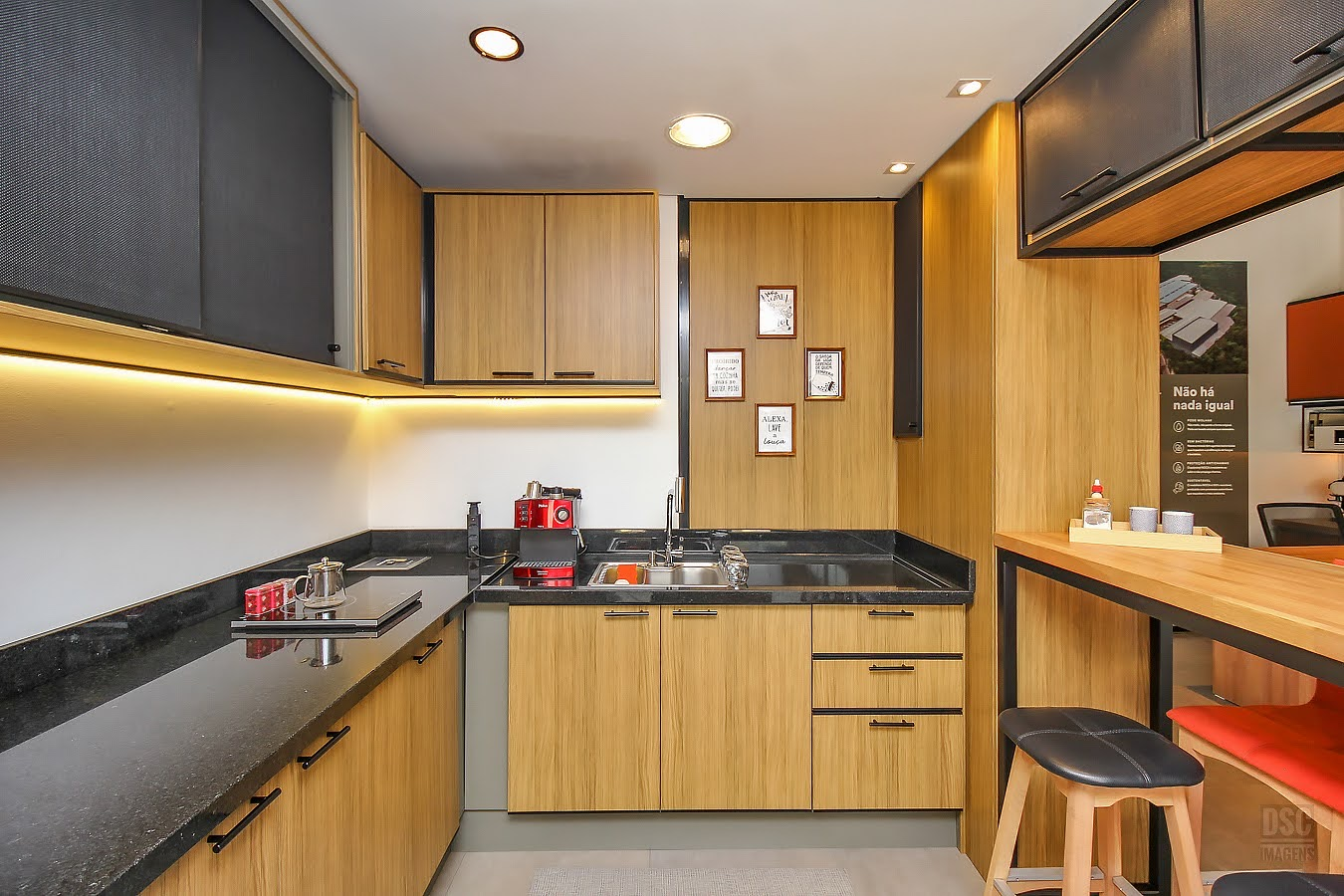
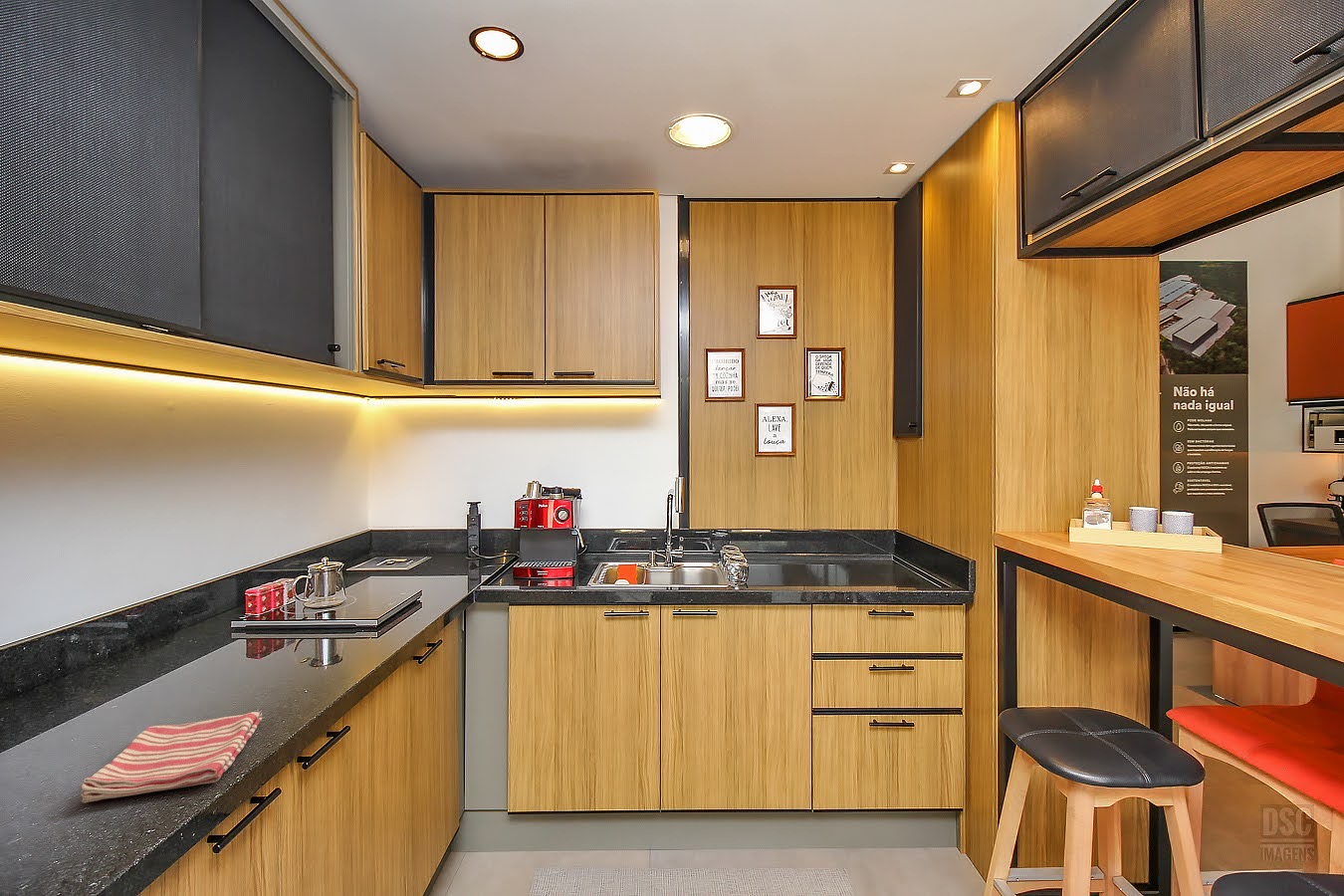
+ dish towel (182, 748)
